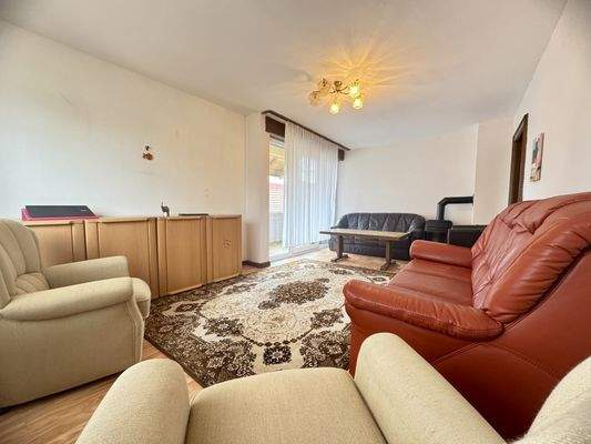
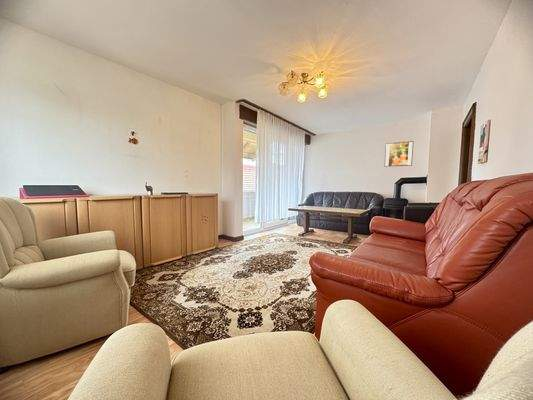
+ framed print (398, 154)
